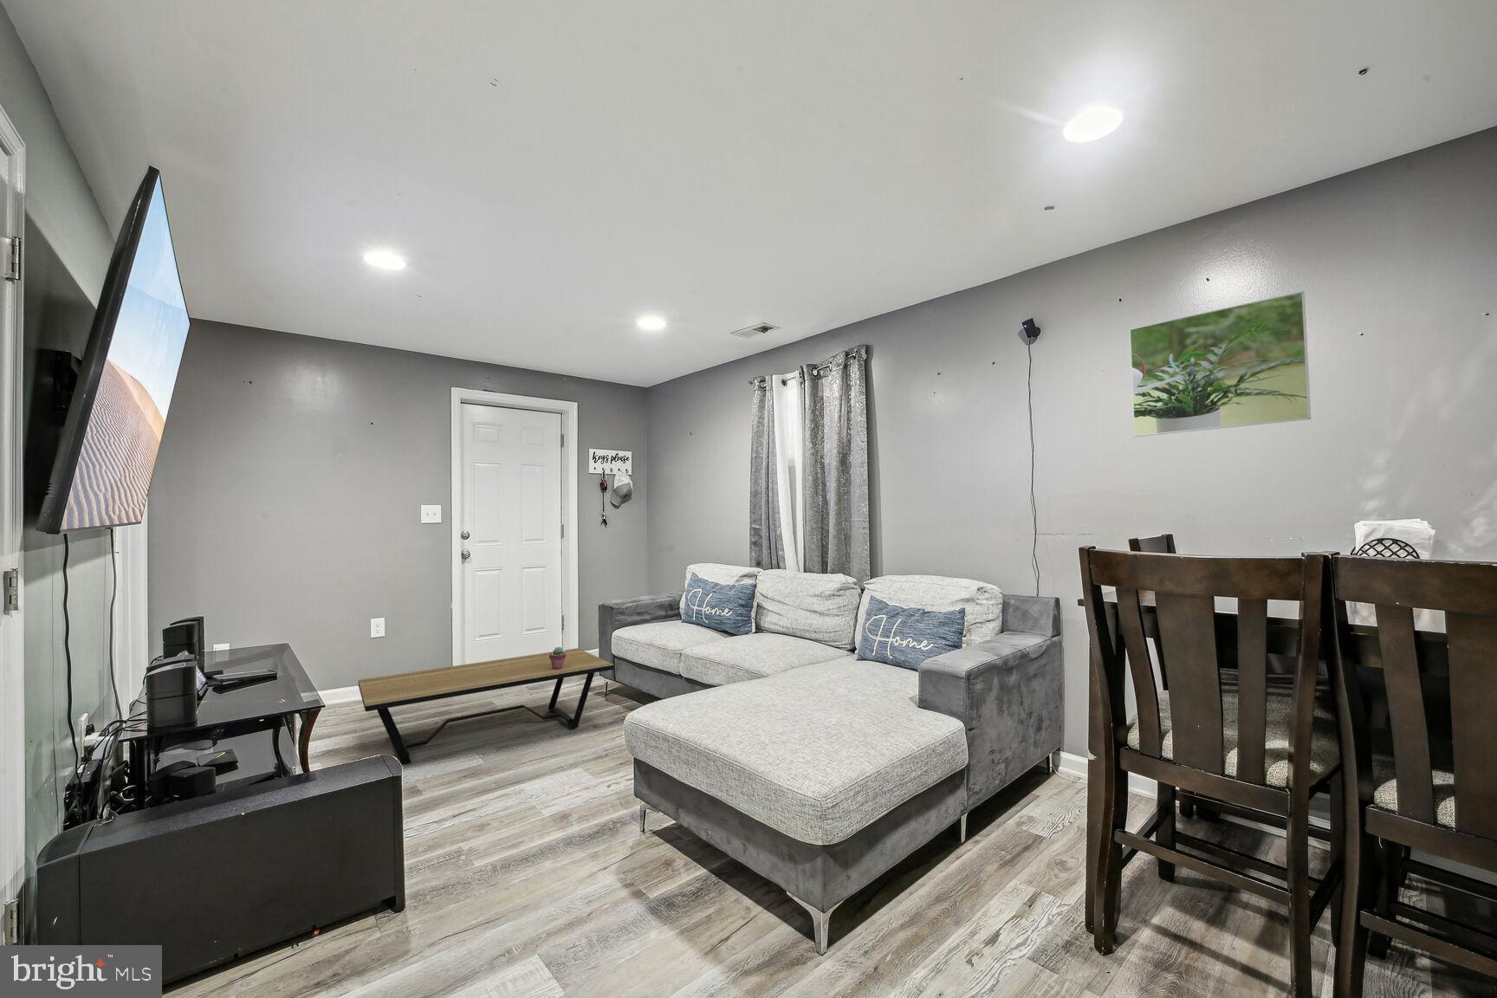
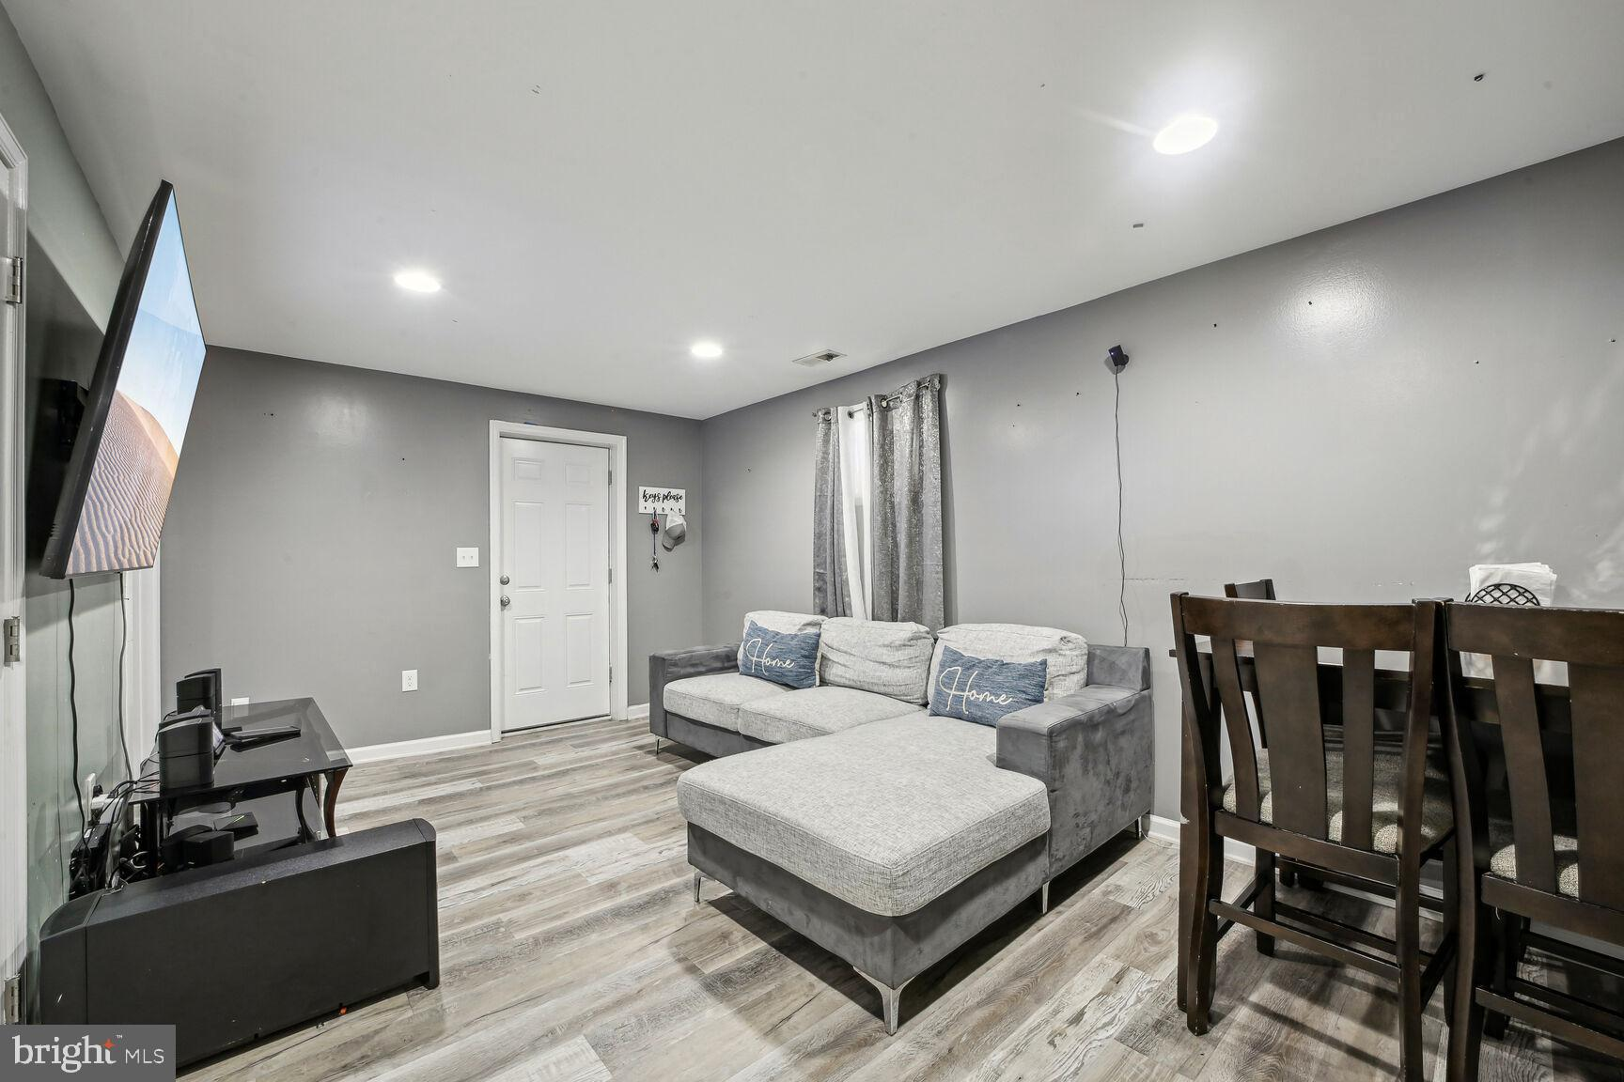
- coffee table (490, 711)
- potted succulent (557, 658)
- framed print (1212, 370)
